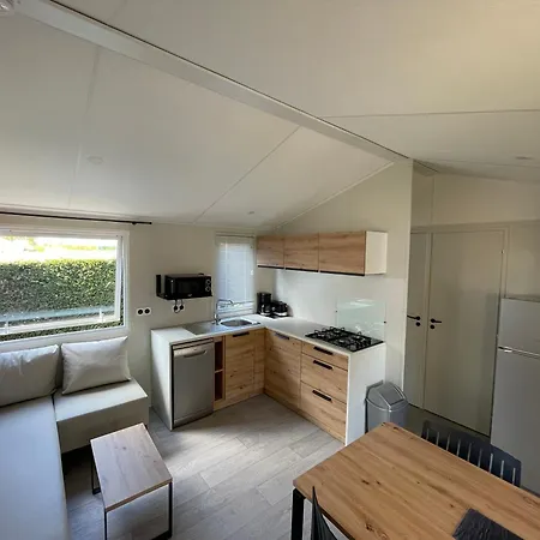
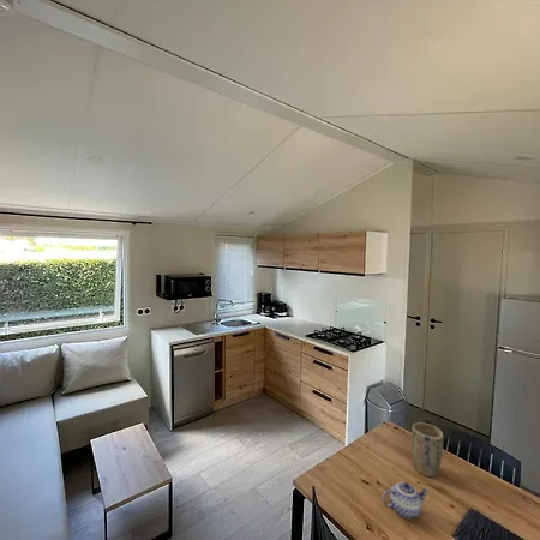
+ teapot (406, 497)
+ plant pot (426, 449)
